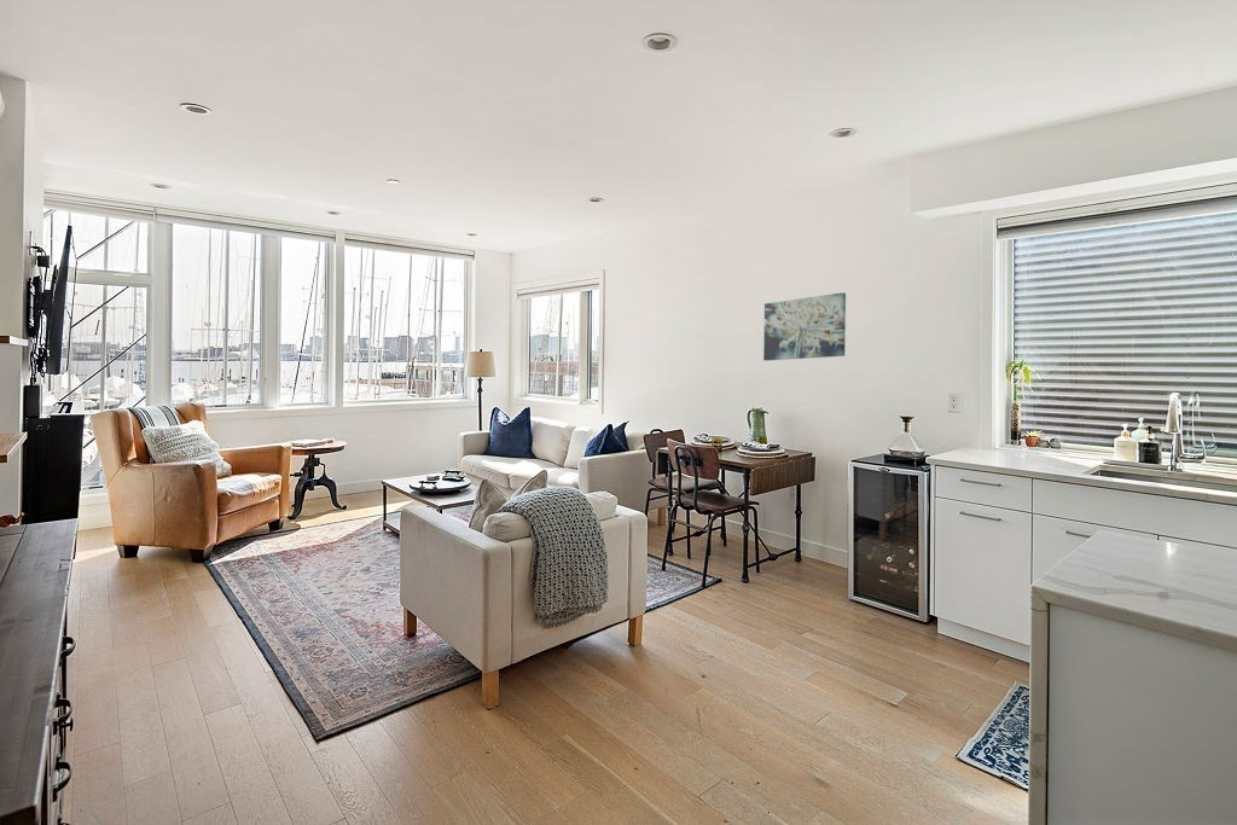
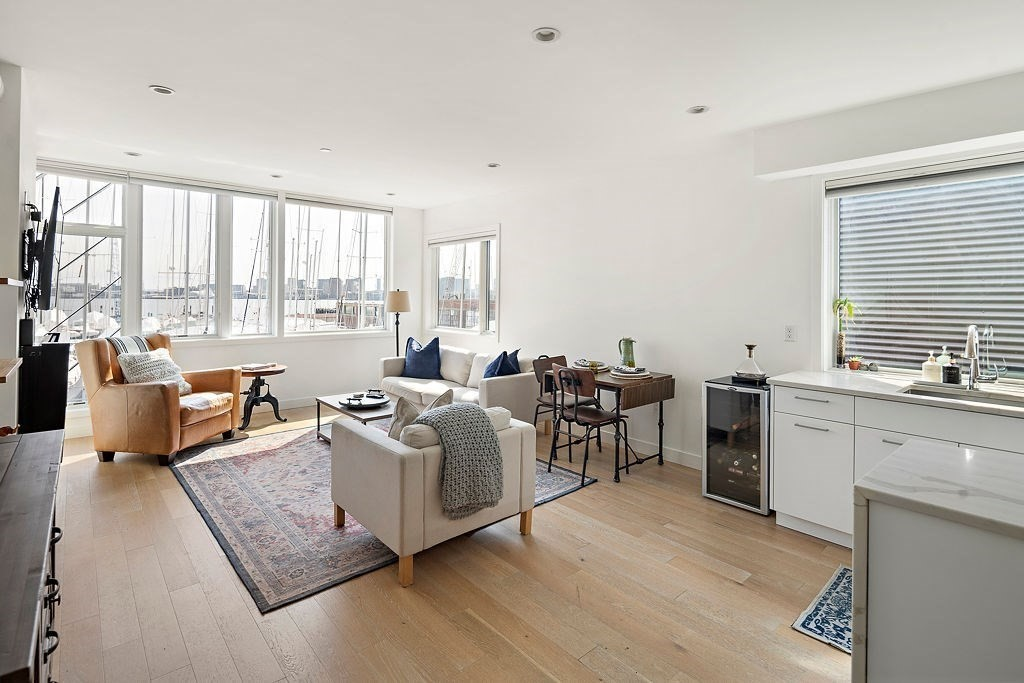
- wall art (802, 327)
